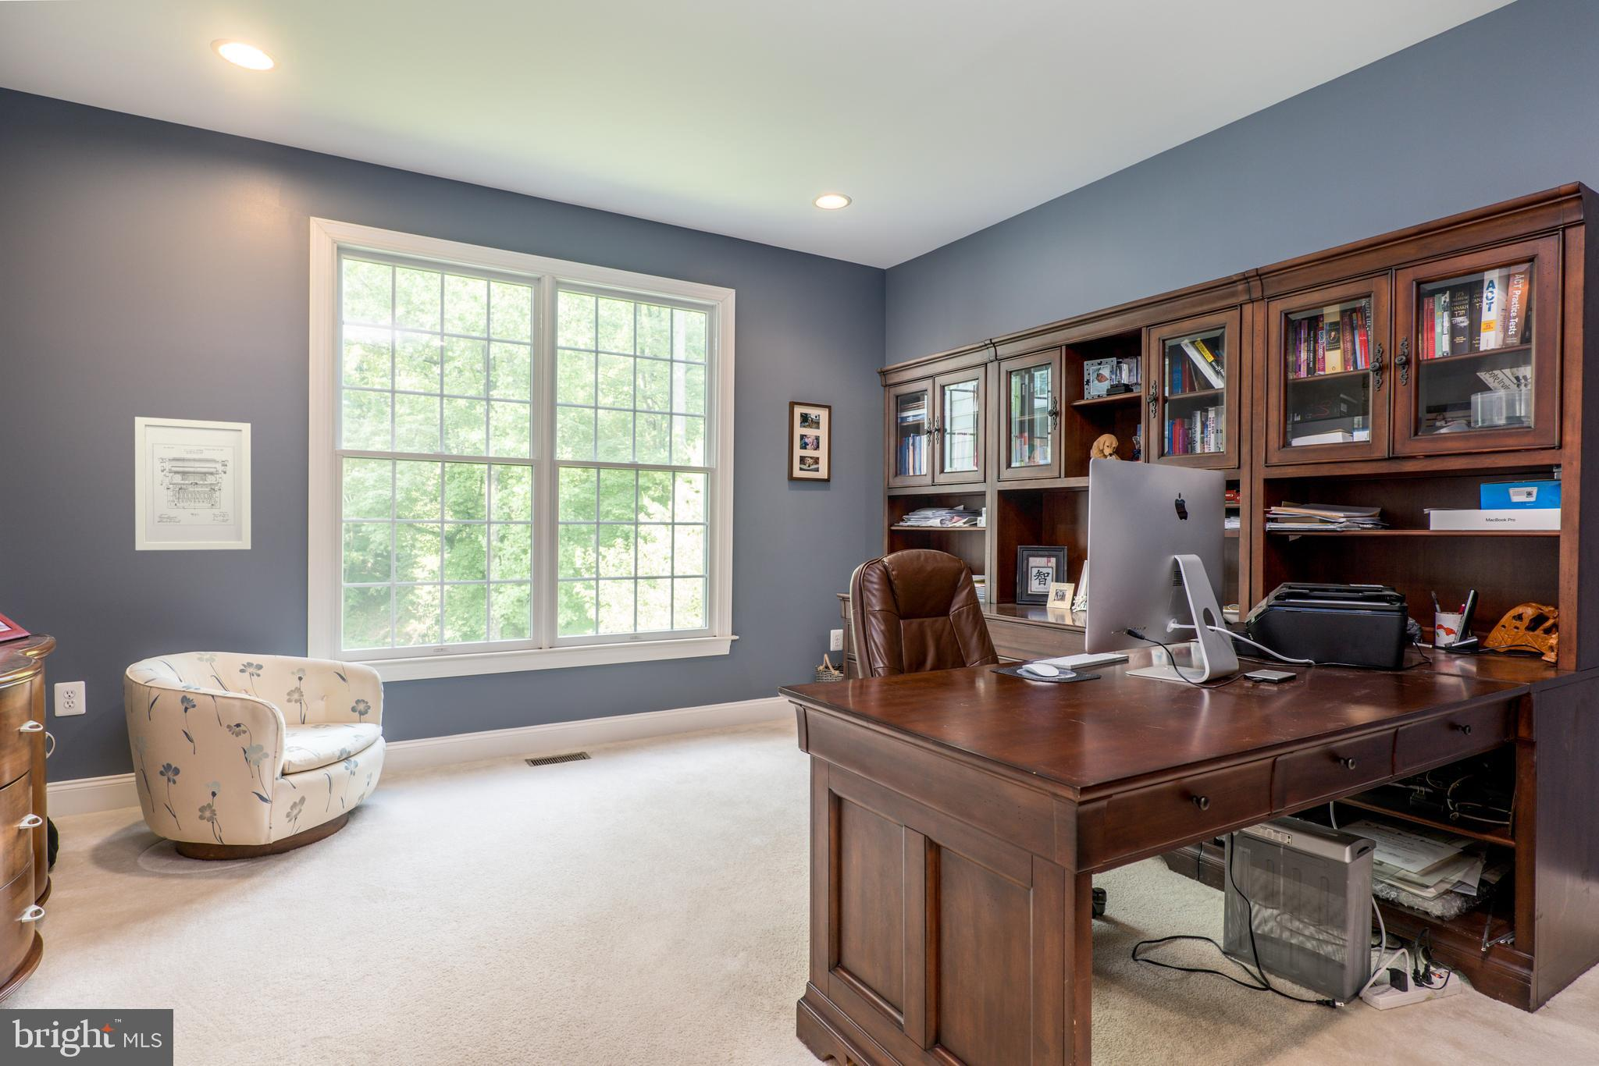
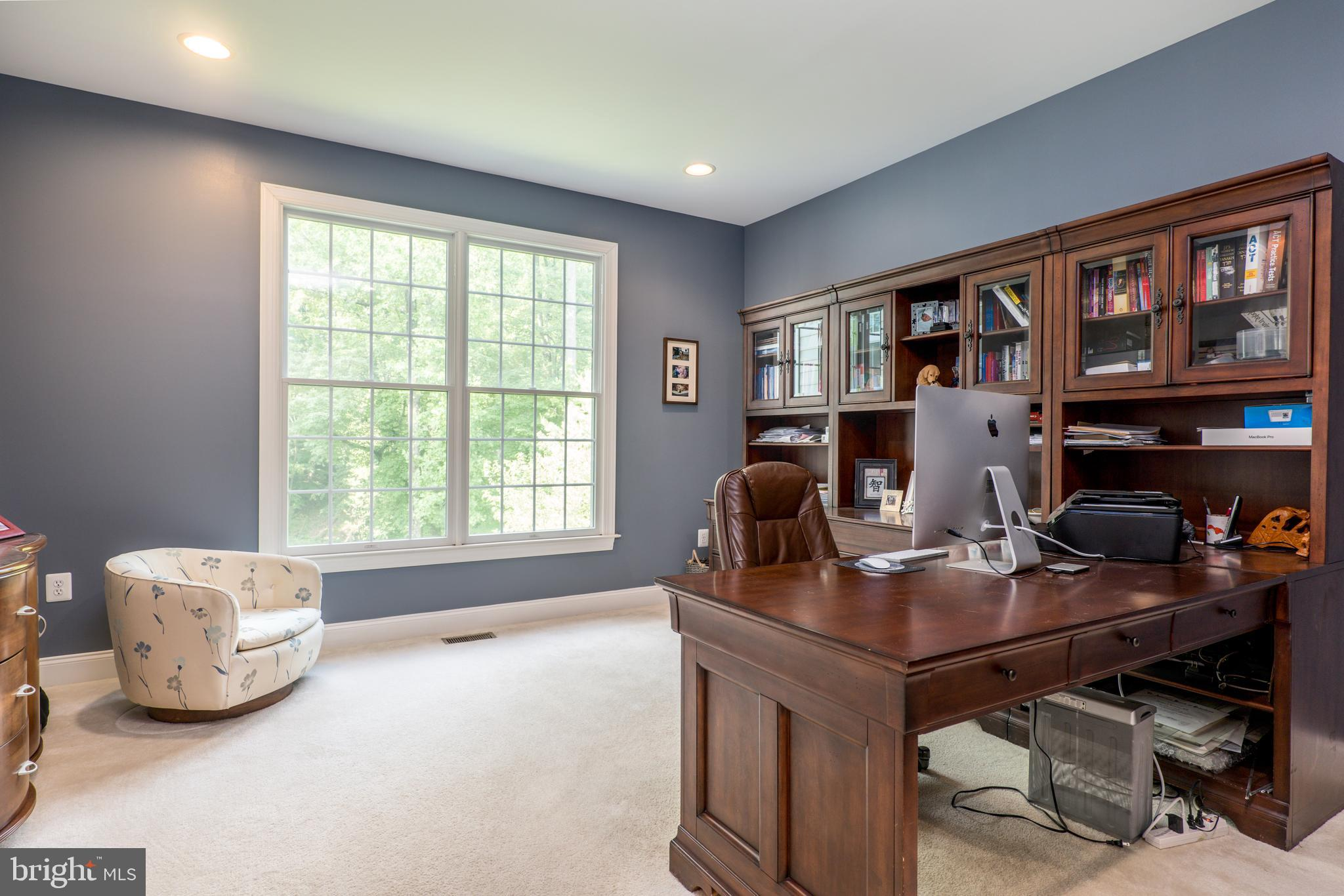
- wall art (194, 484)
